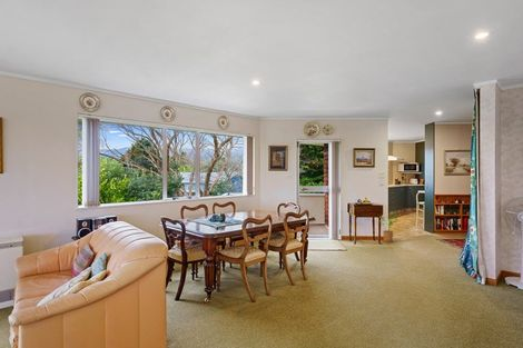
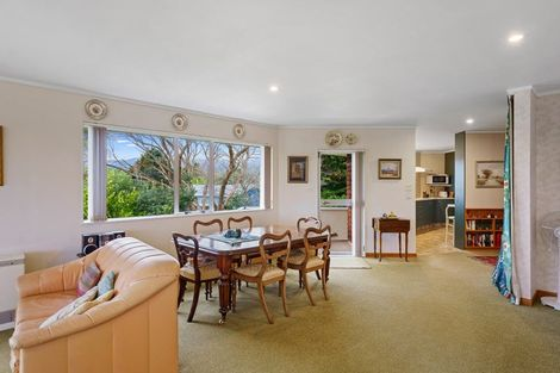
- house plant (388, 228)
